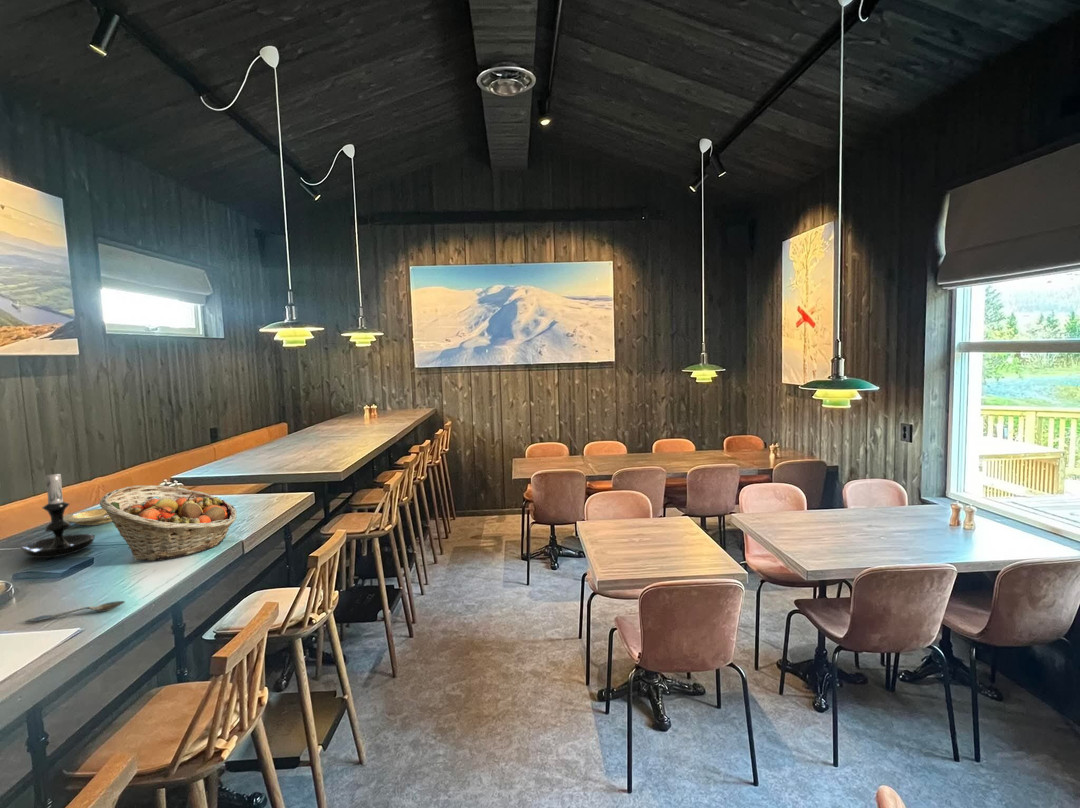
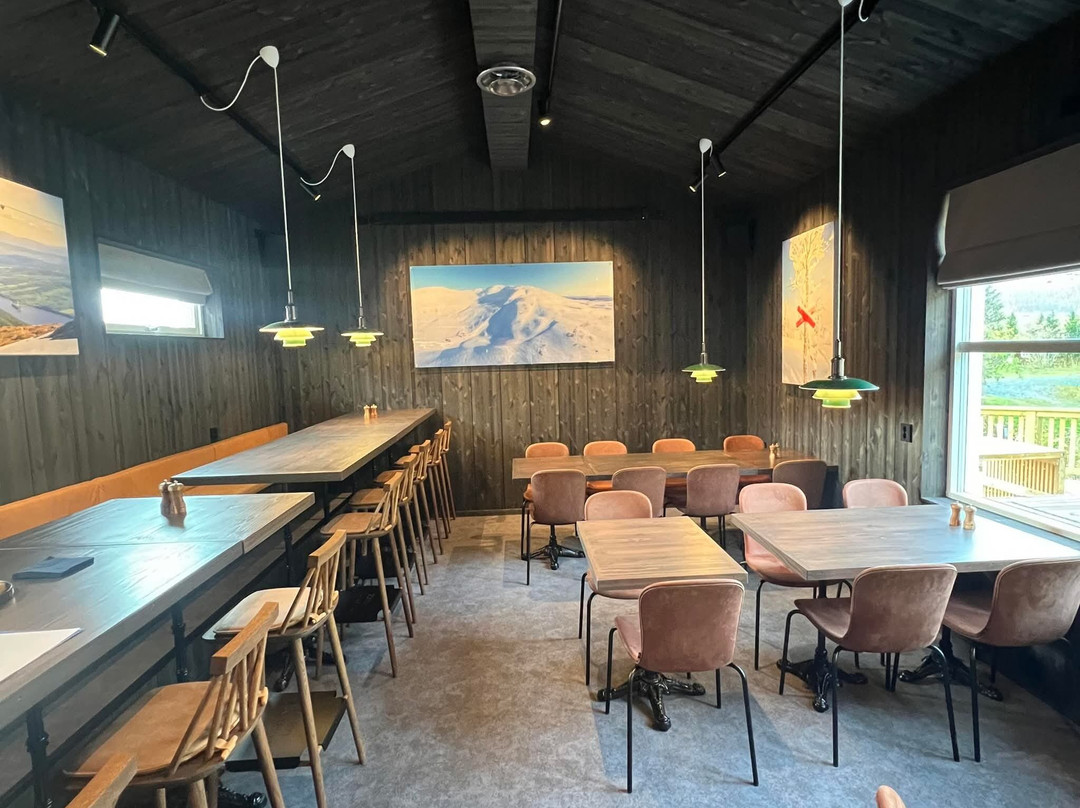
- candle holder (54, 510)
- spoon (75, 611)
- fruit basket (173, 516)
- plate (96, 517)
